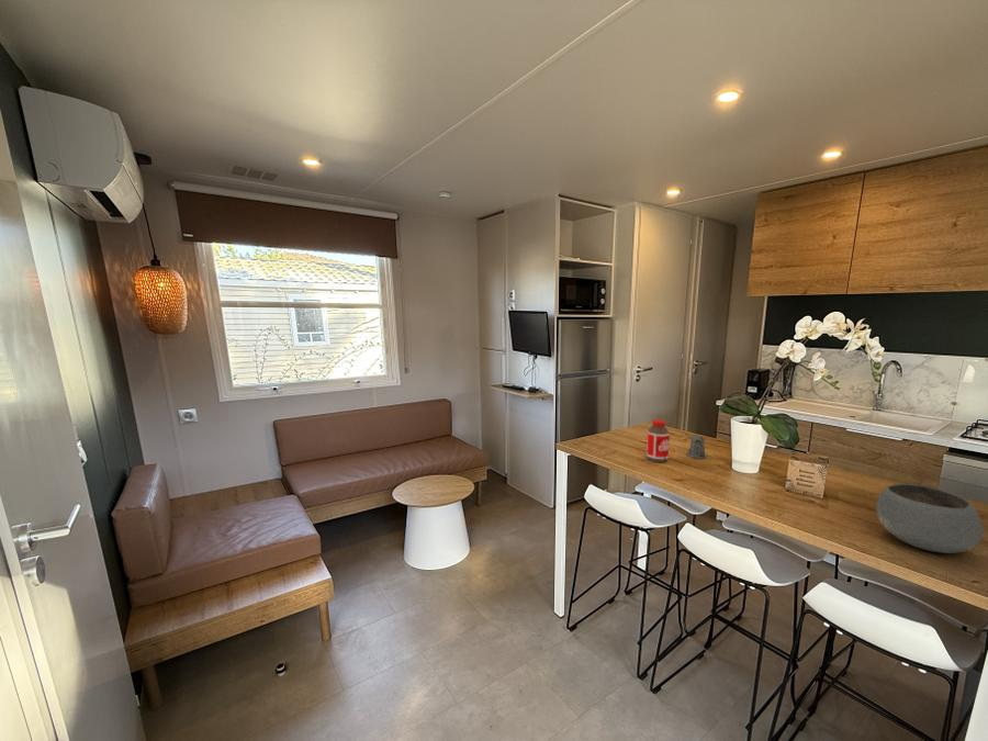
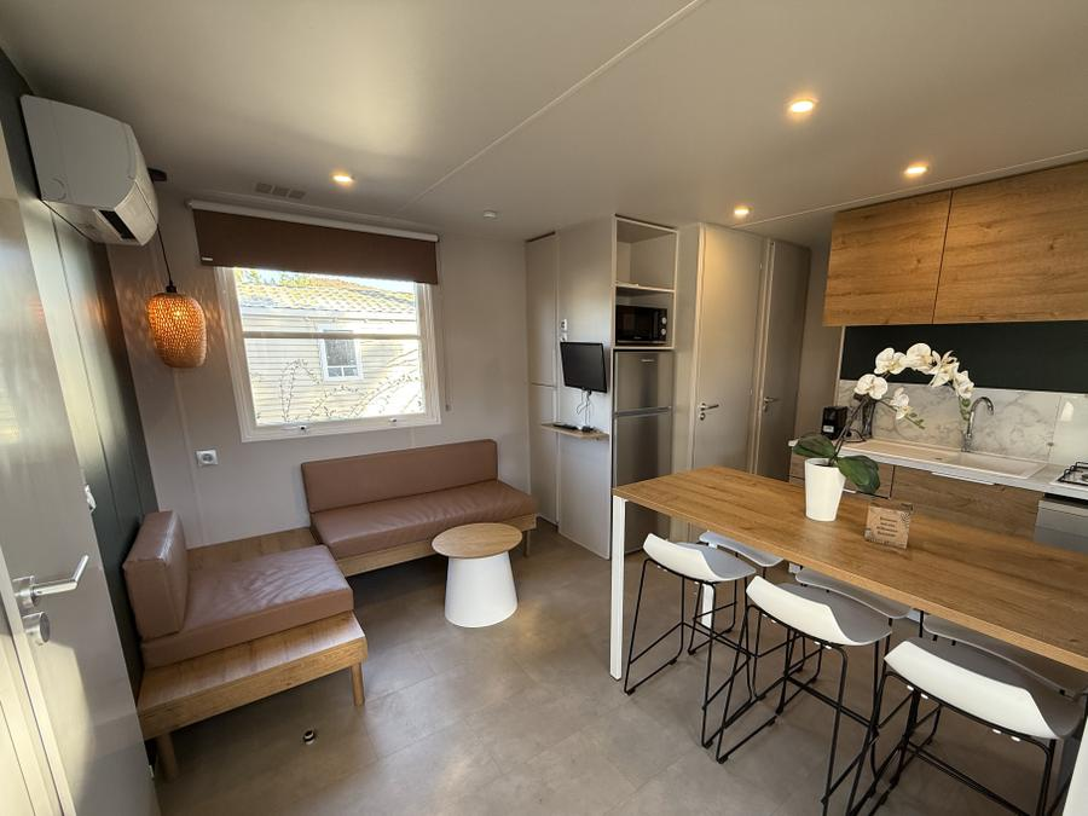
- bottle (658, 440)
- pepper shaker (696, 445)
- bowl (925, 519)
